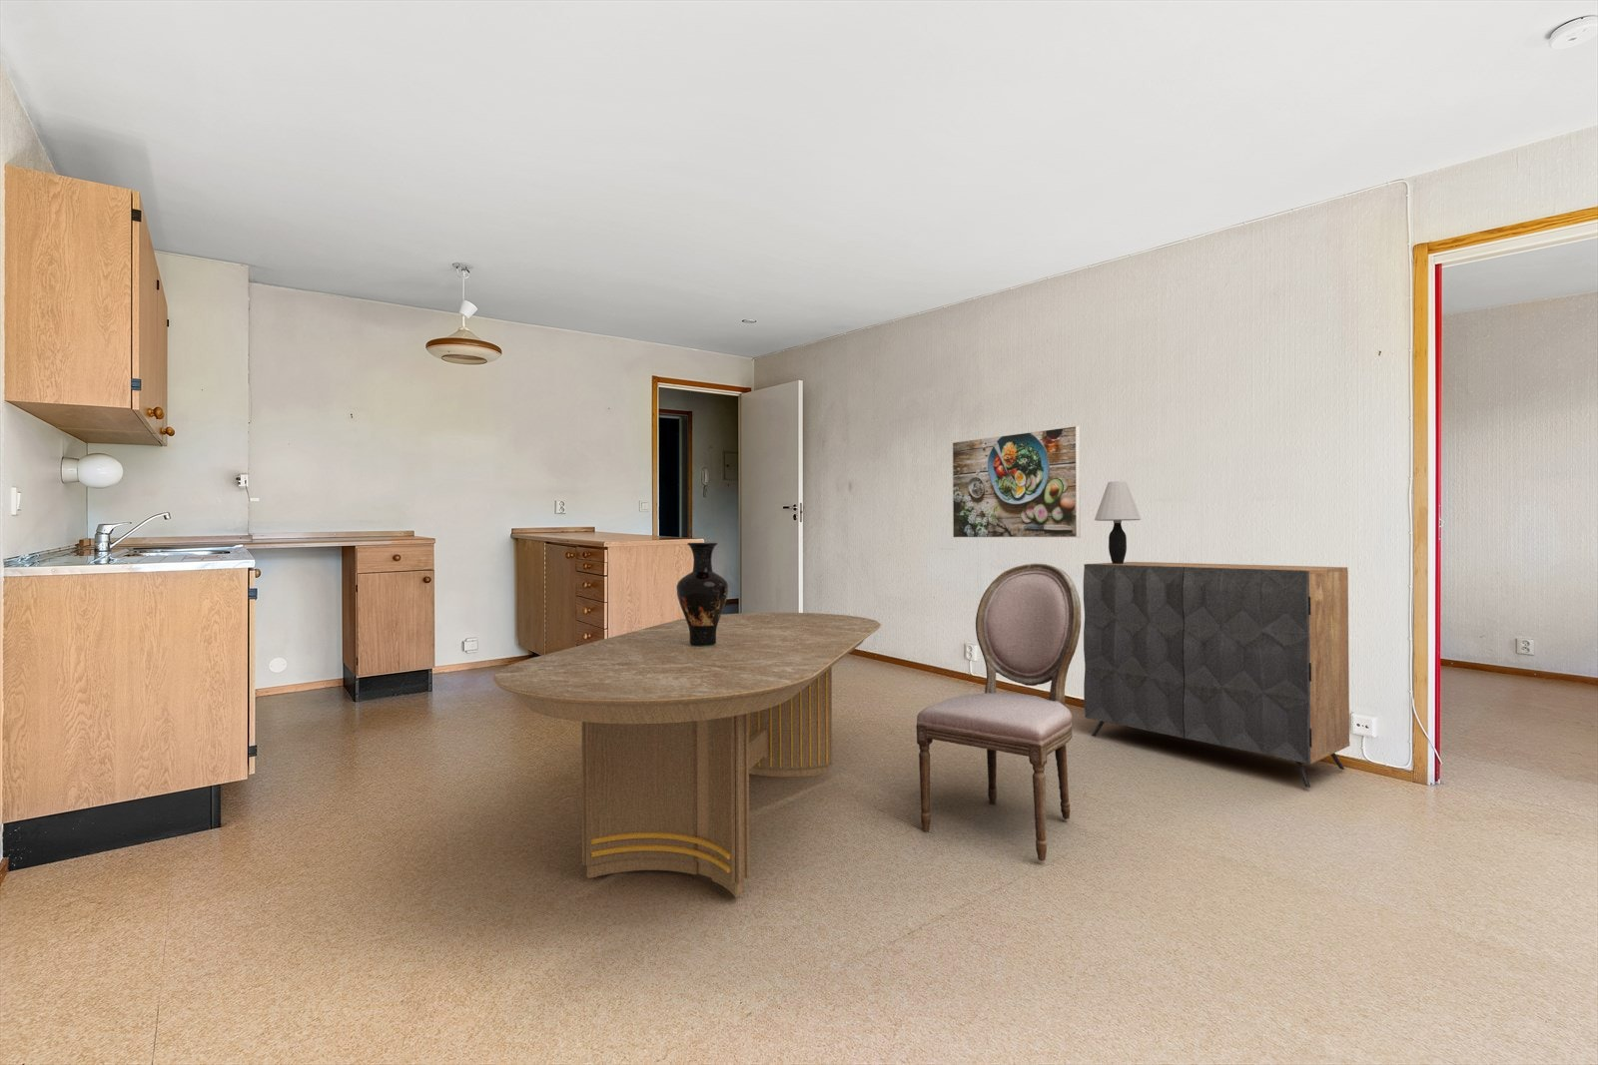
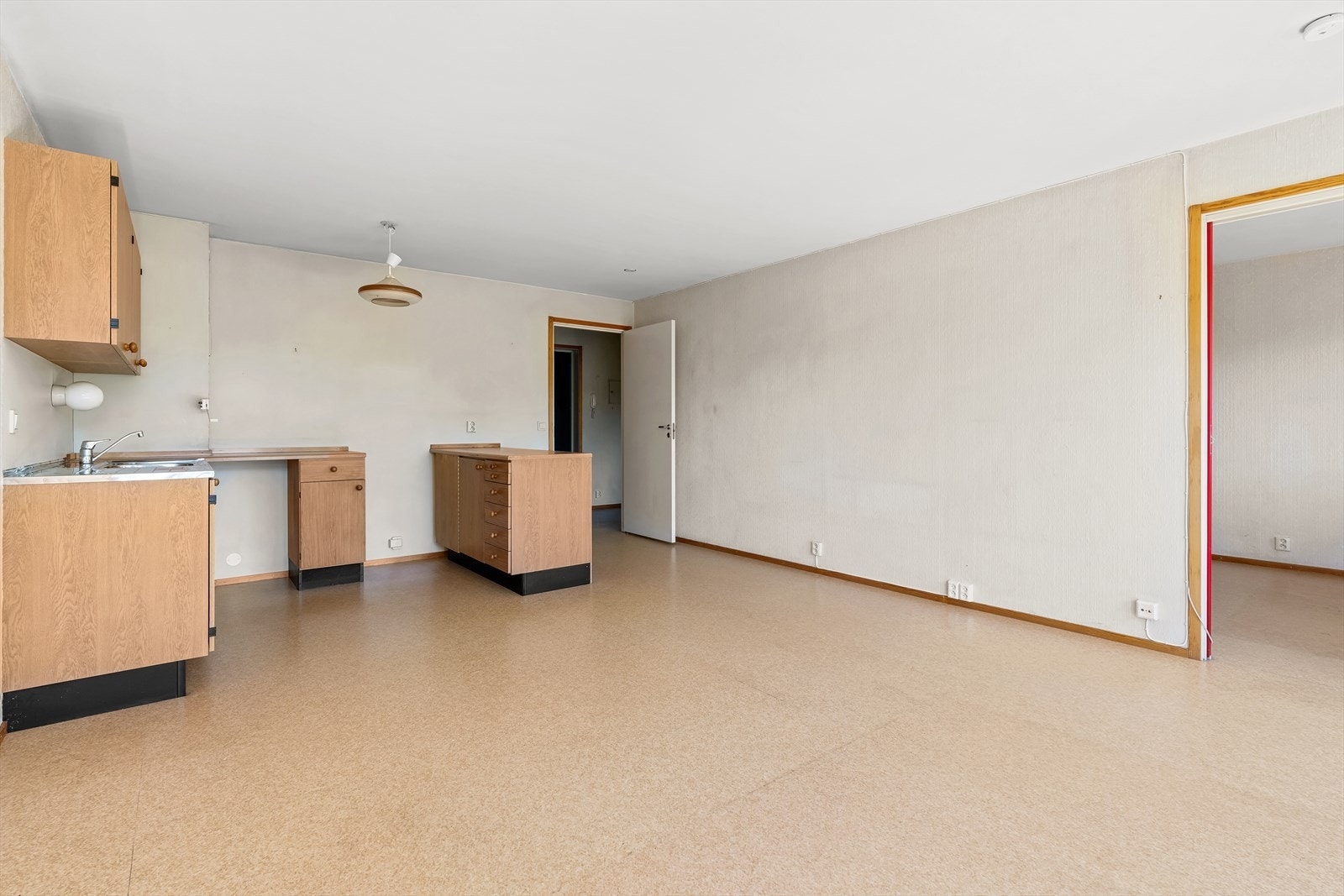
- dining chair (1001, 695)
- dining table (729, 727)
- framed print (1011, 486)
- dresser (1207, 658)
- vase (703, 593)
- table lamp (1116, 522)
